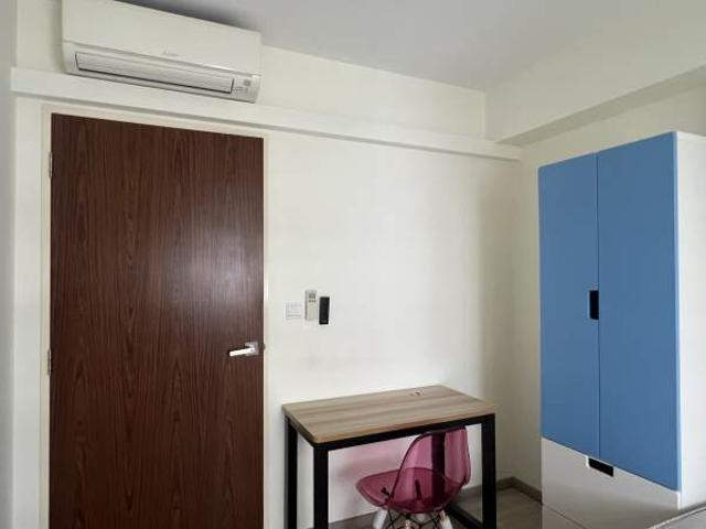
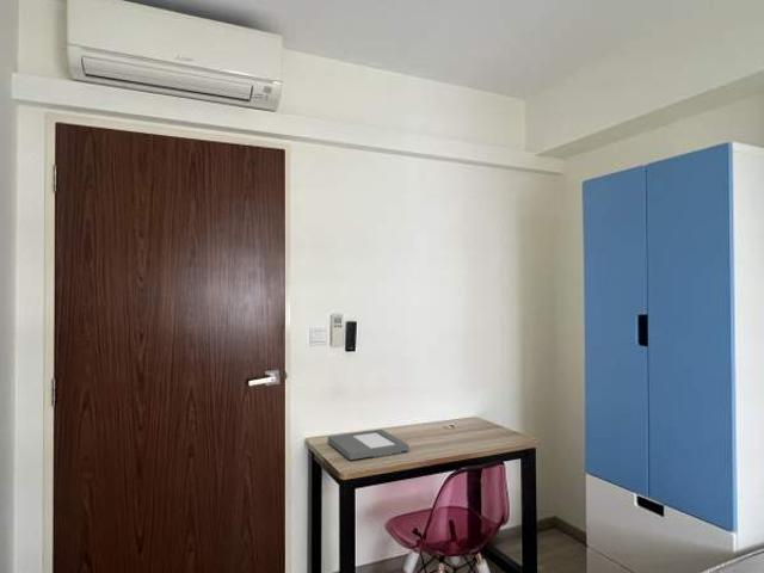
+ picture frame (366, 443)
